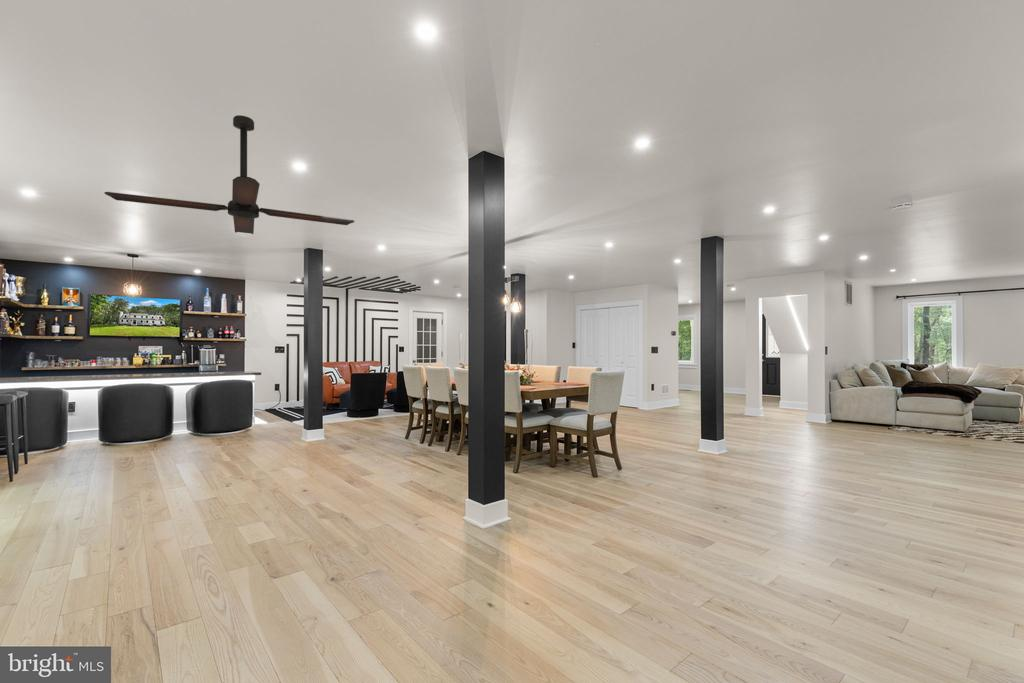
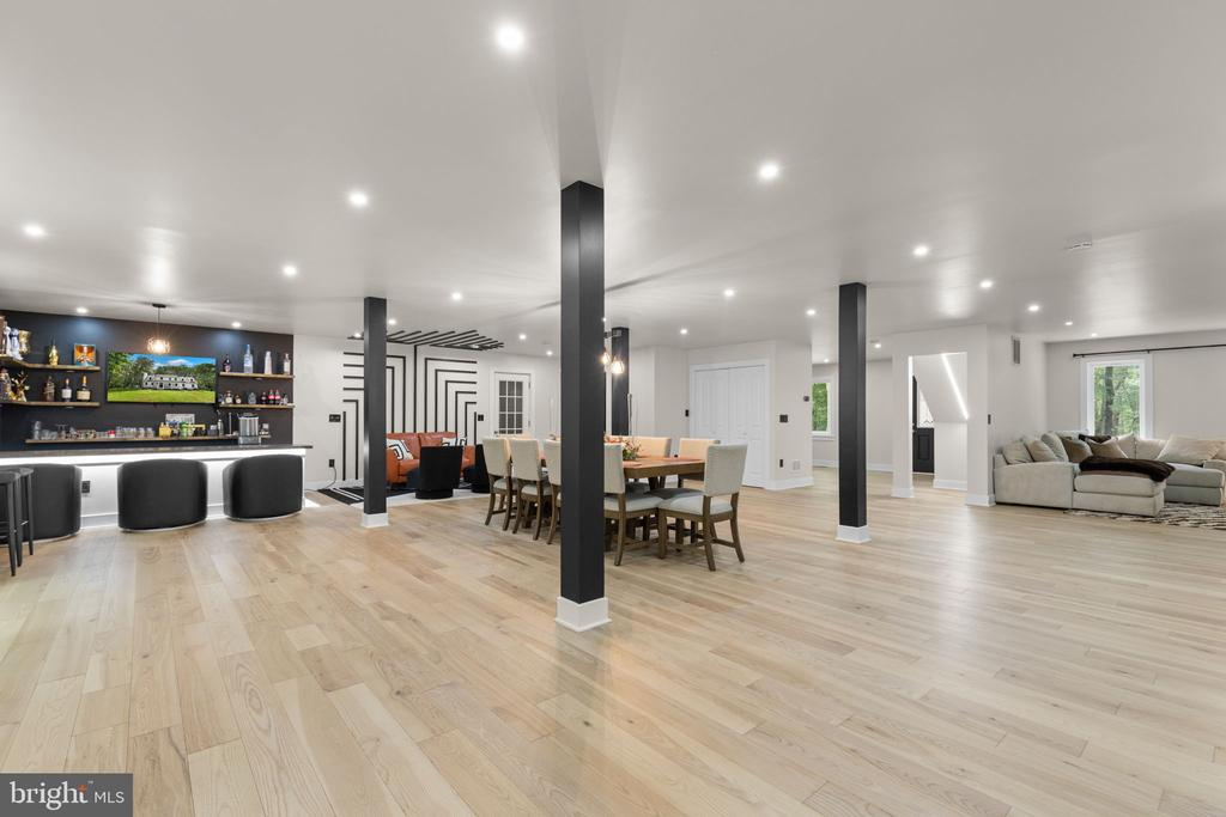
- ceiling fan (243, 168)
